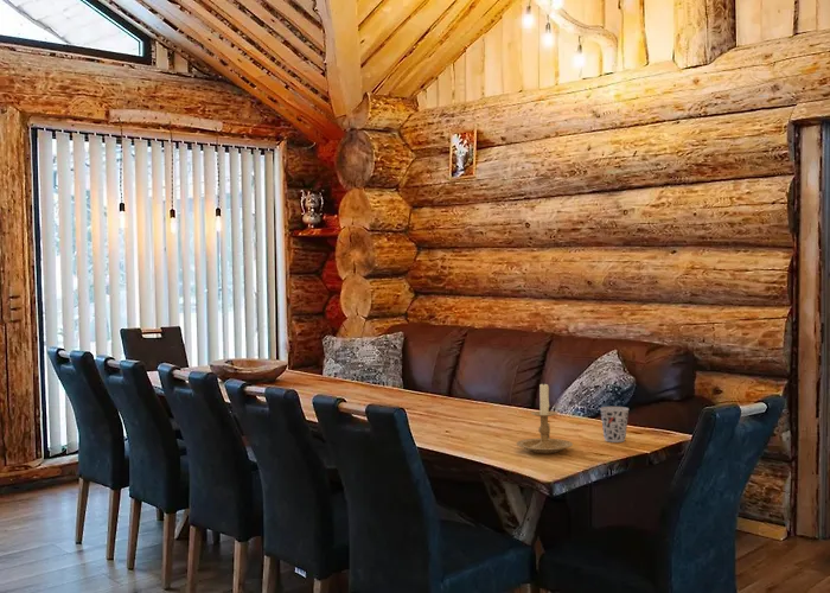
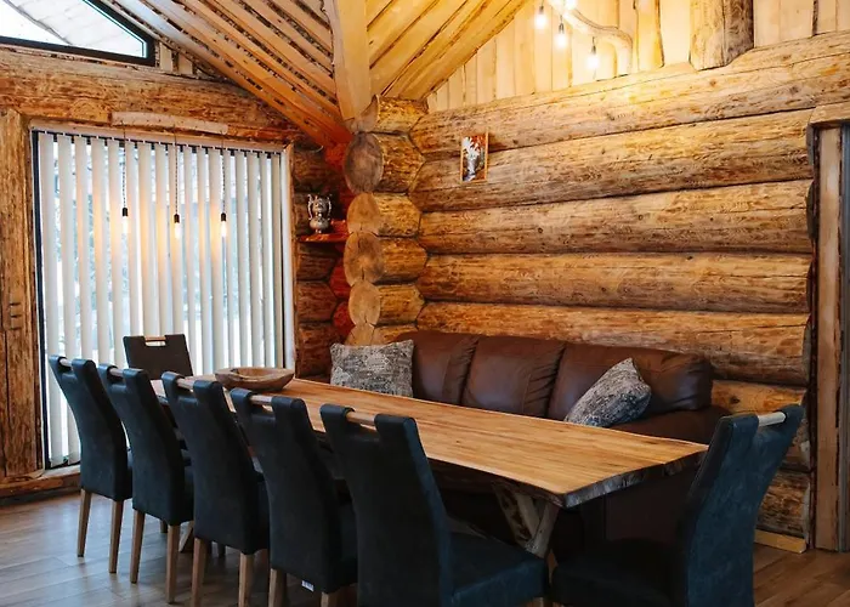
- candle holder (544, 415)
- cup (614, 423)
